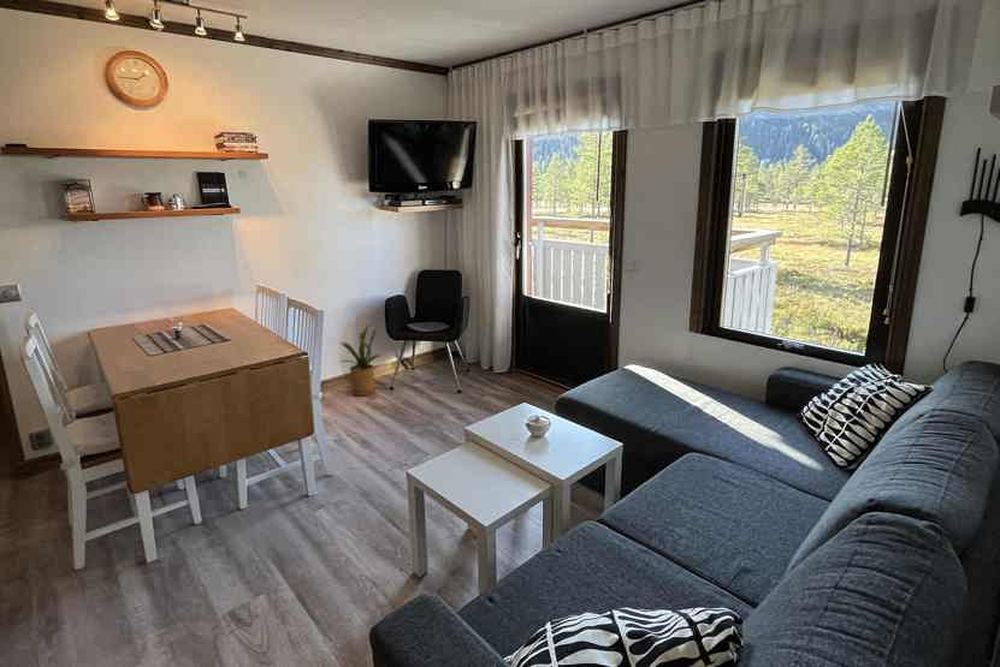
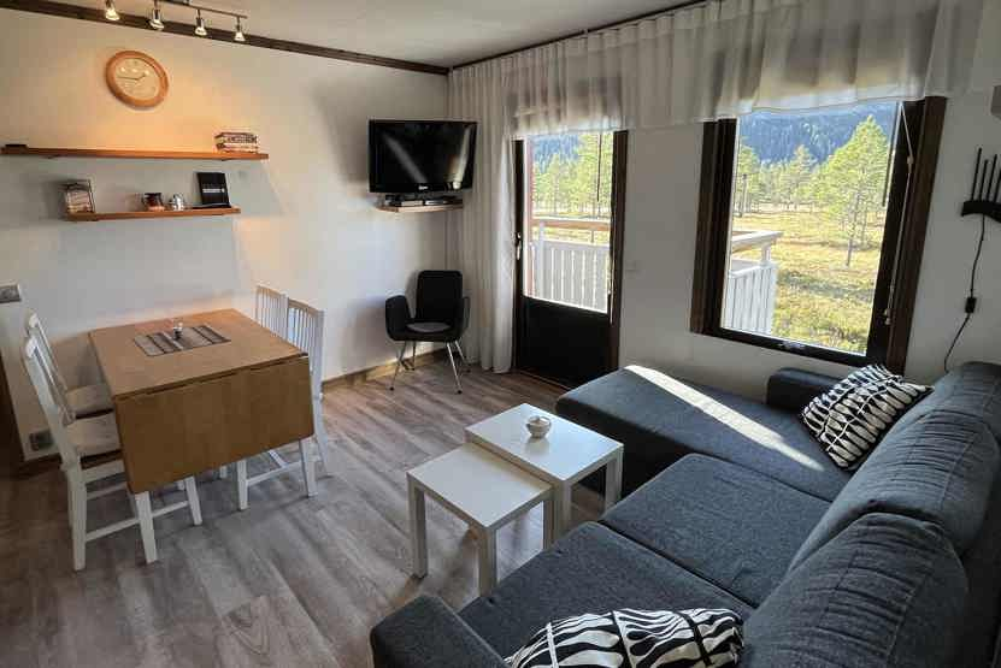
- house plant (357, 359)
